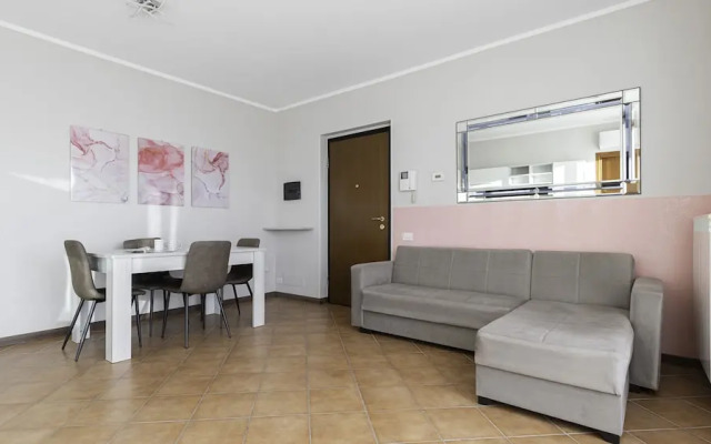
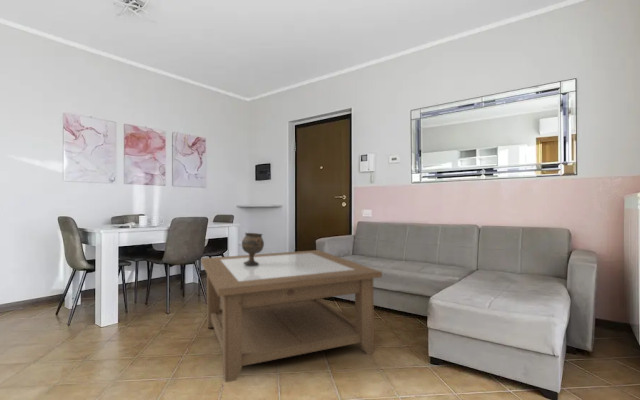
+ coffee table (282, 301)
+ goblet (252, 248)
